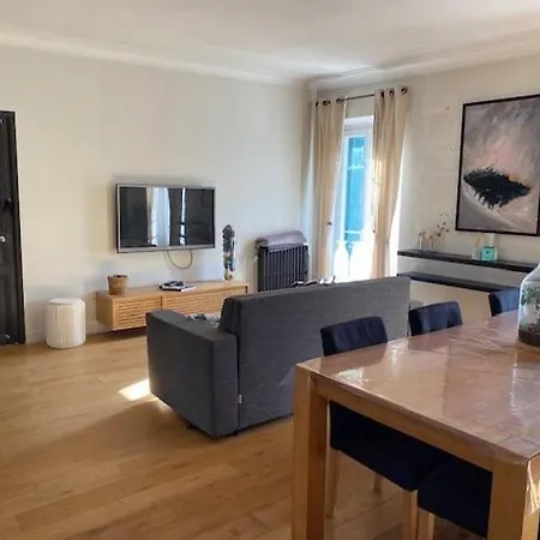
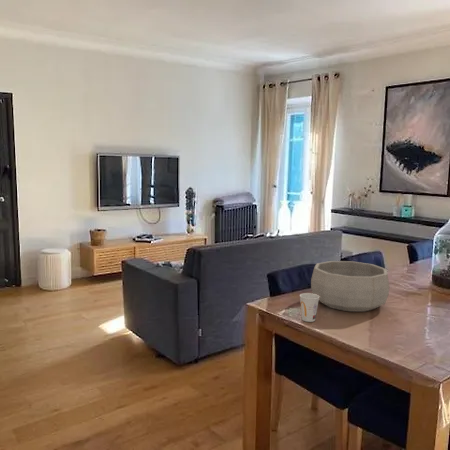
+ decorative bowl (349, 286)
+ cup (309, 307)
